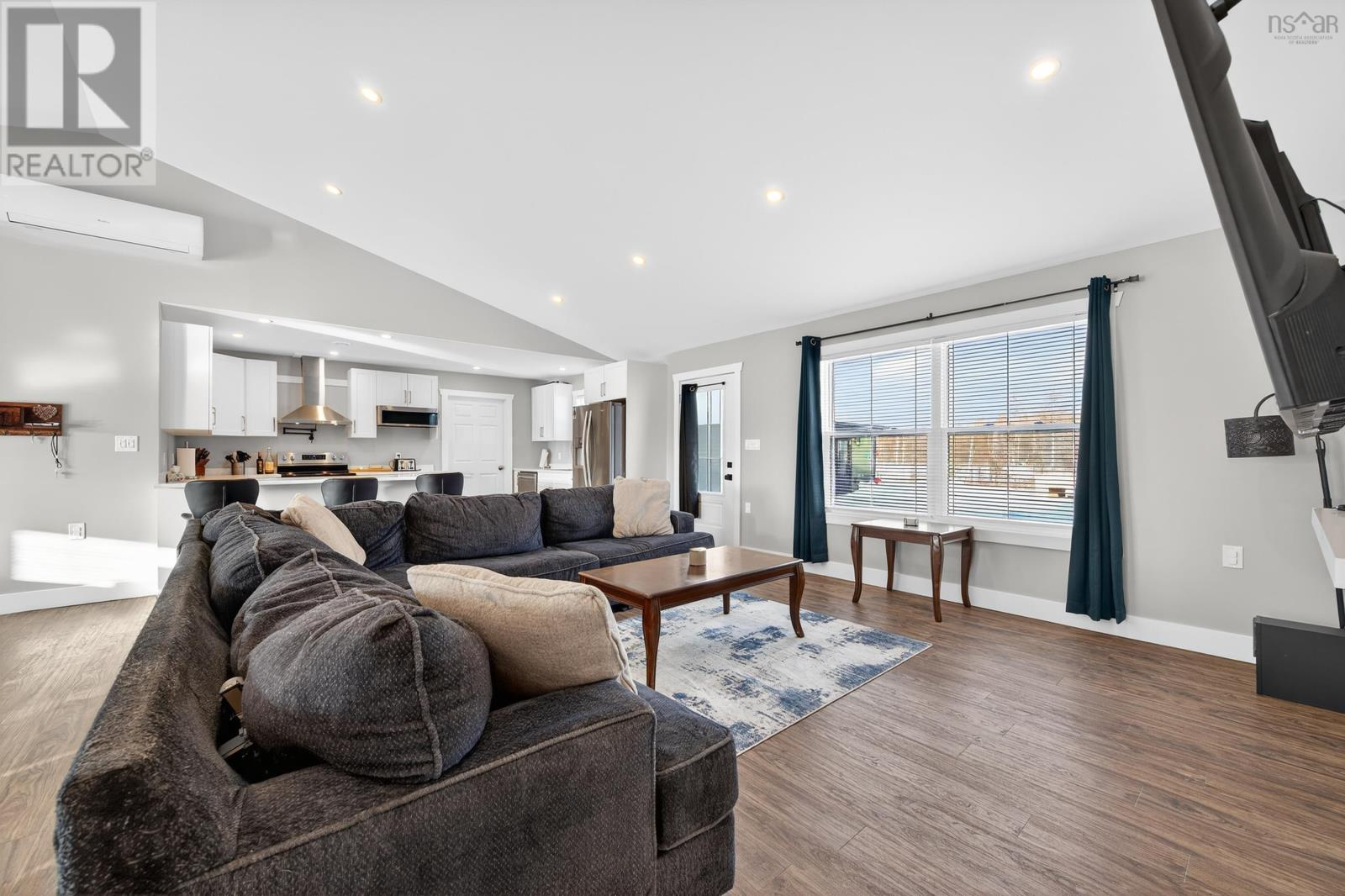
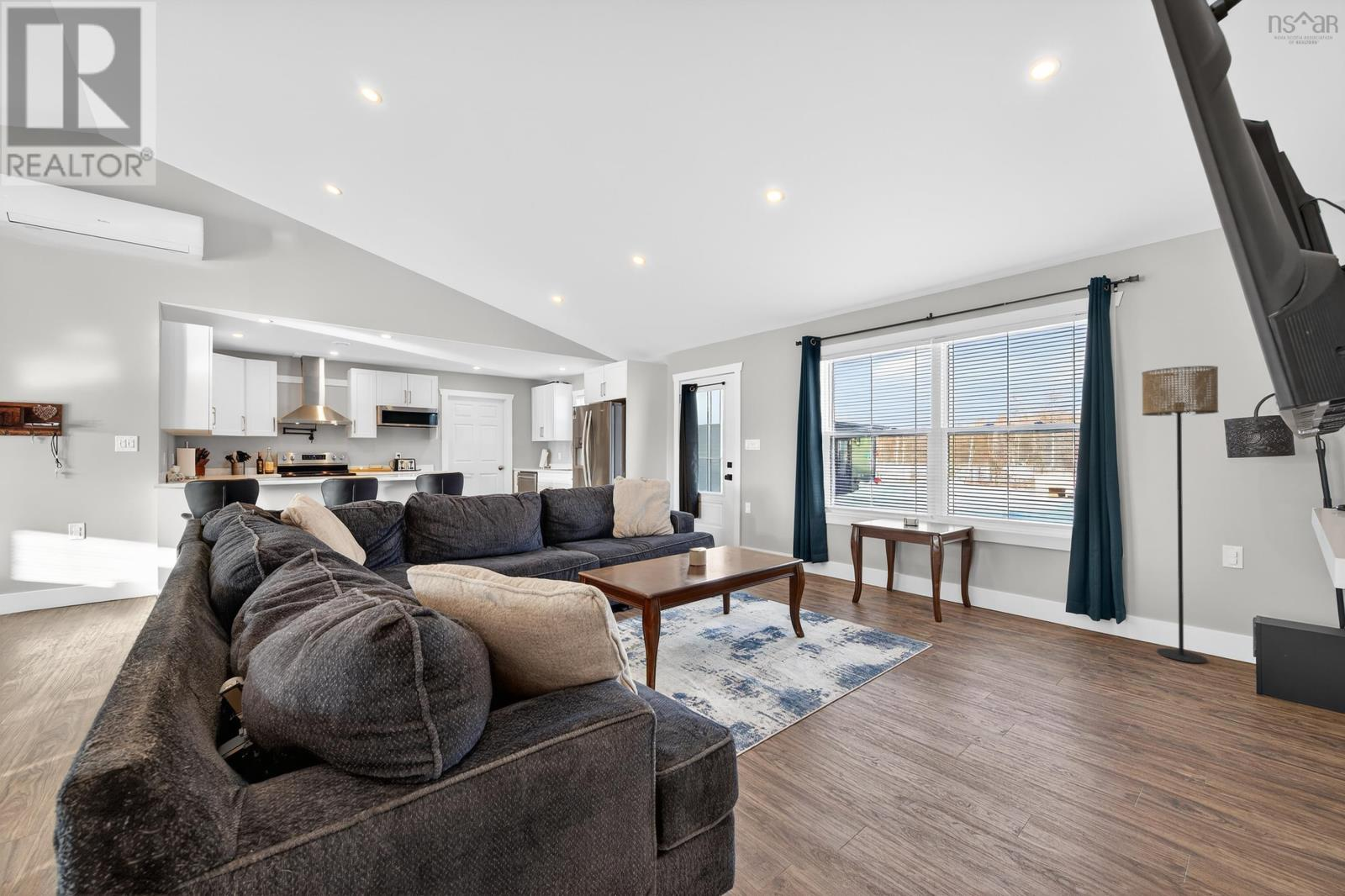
+ floor lamp (1179, 513)
